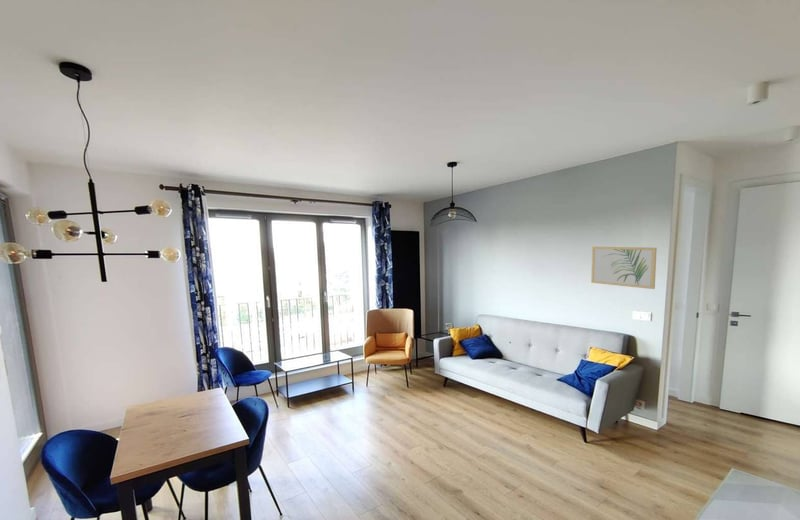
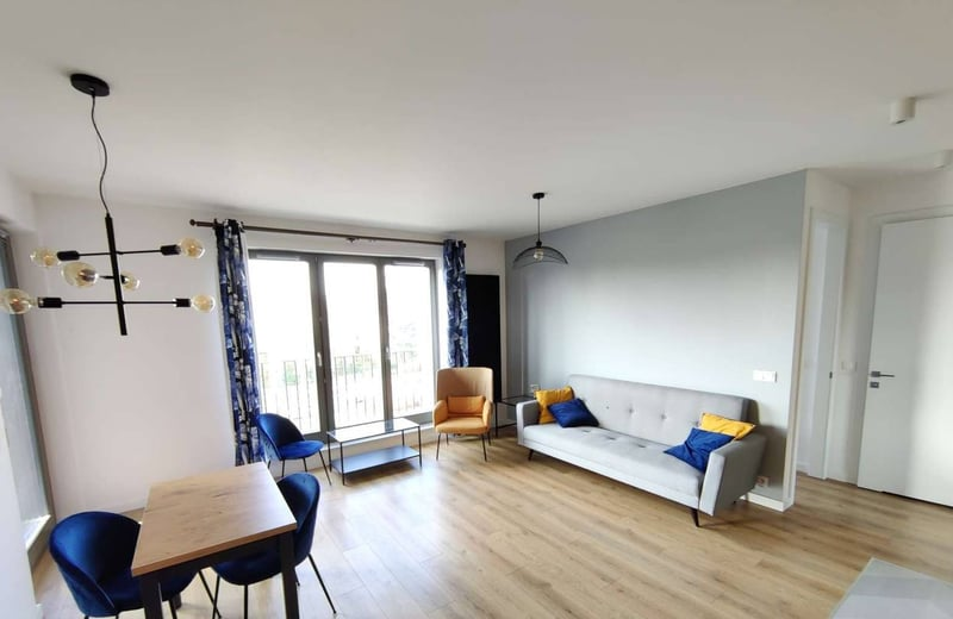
- wall art (621, 266)
